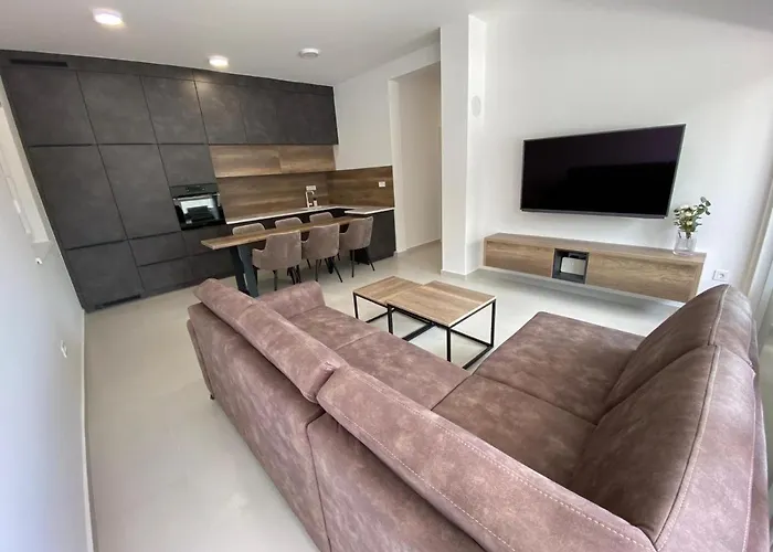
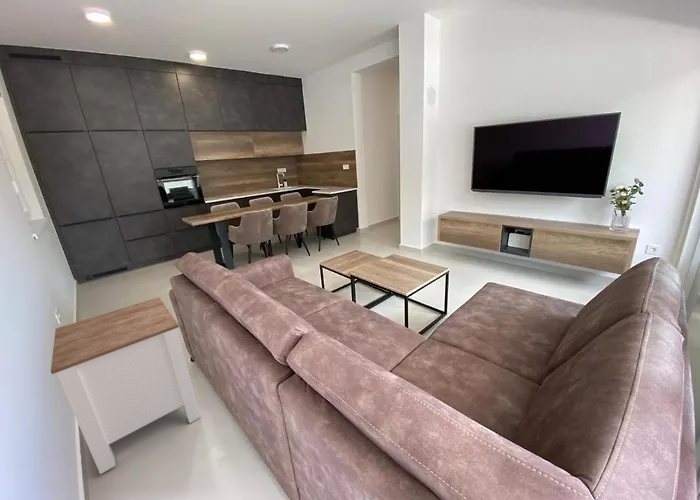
+ side table (132, 373)
